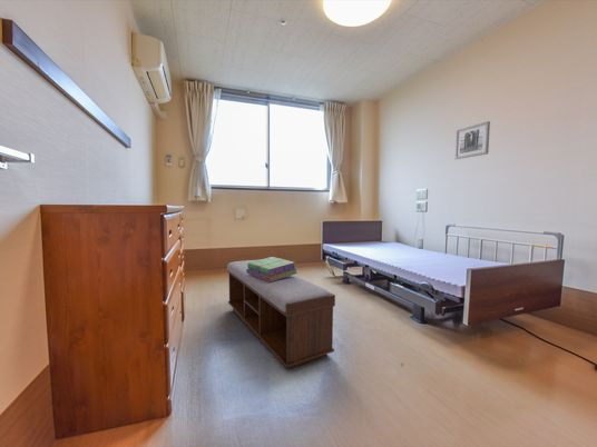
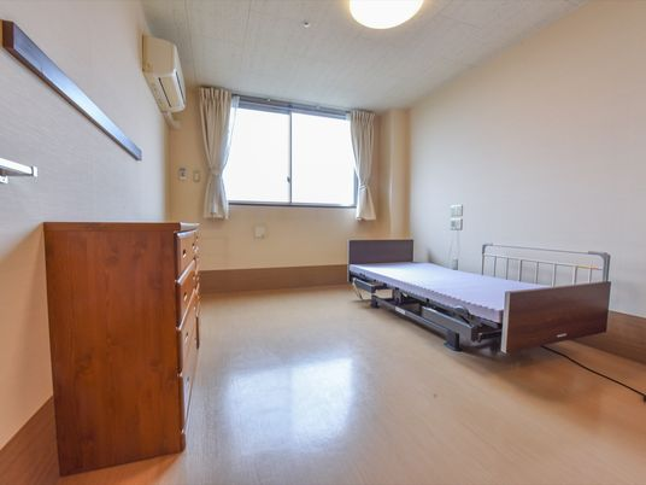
- stack of books (271, 269)
- wall art (471, 141)
- bench (270, 300)
